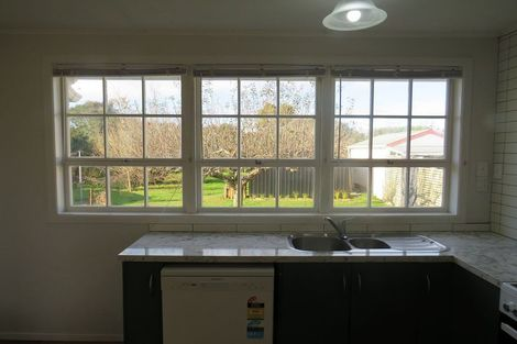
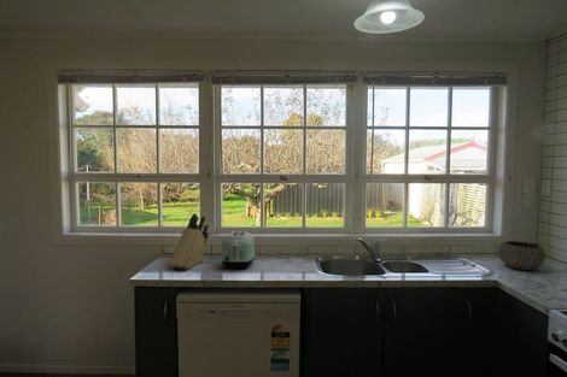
+ bowl (520, 255)
+ knife block (191, 238)
+ toaster (238, 249)
